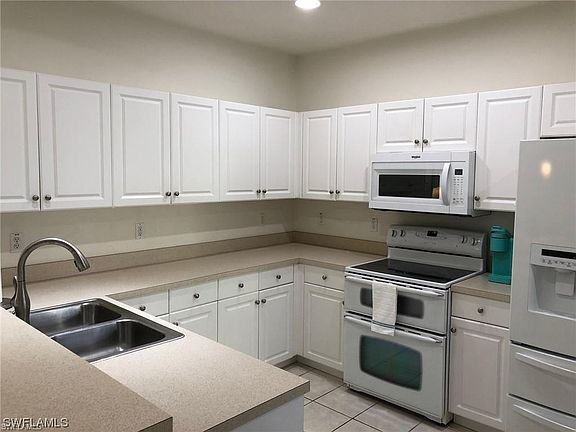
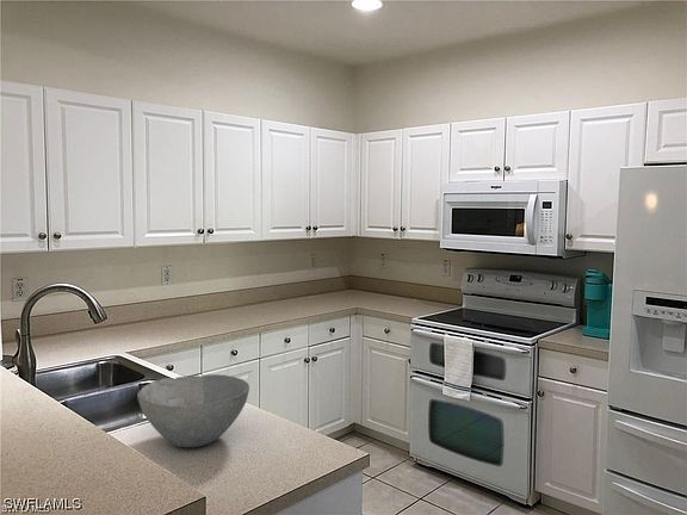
+ bowl (194, 414)
